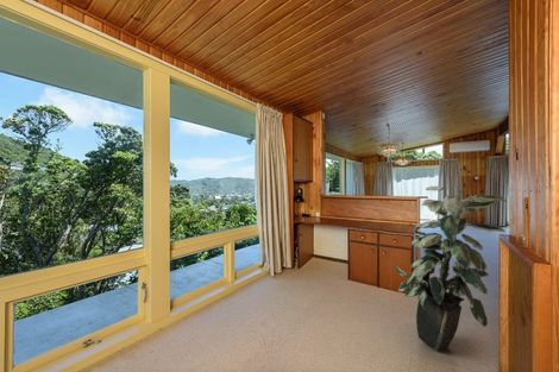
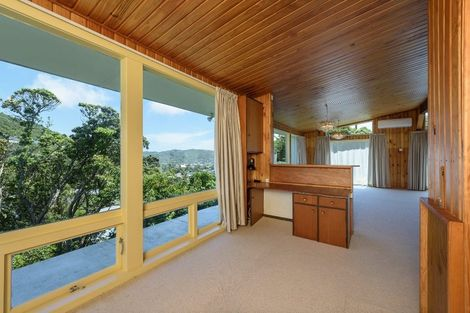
- indoor plant (444, 266)
